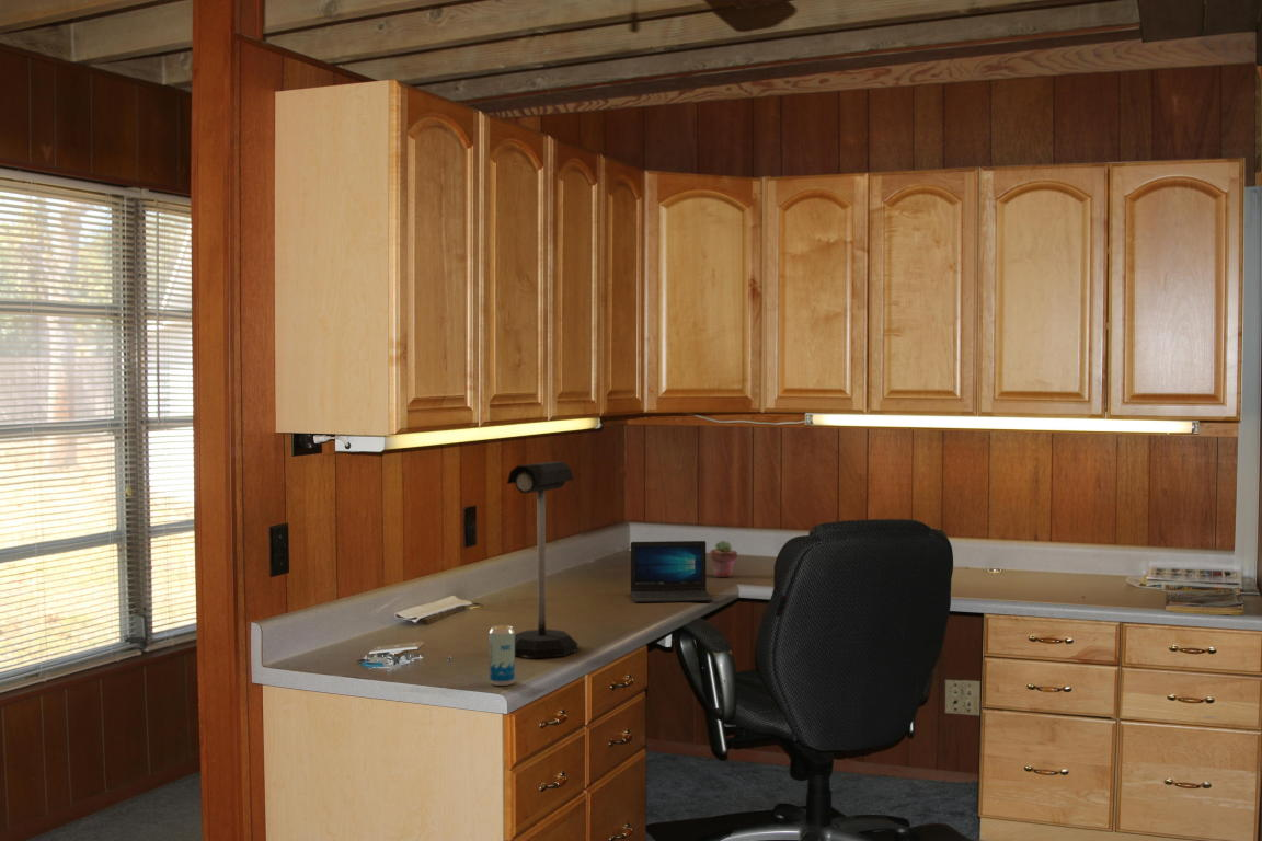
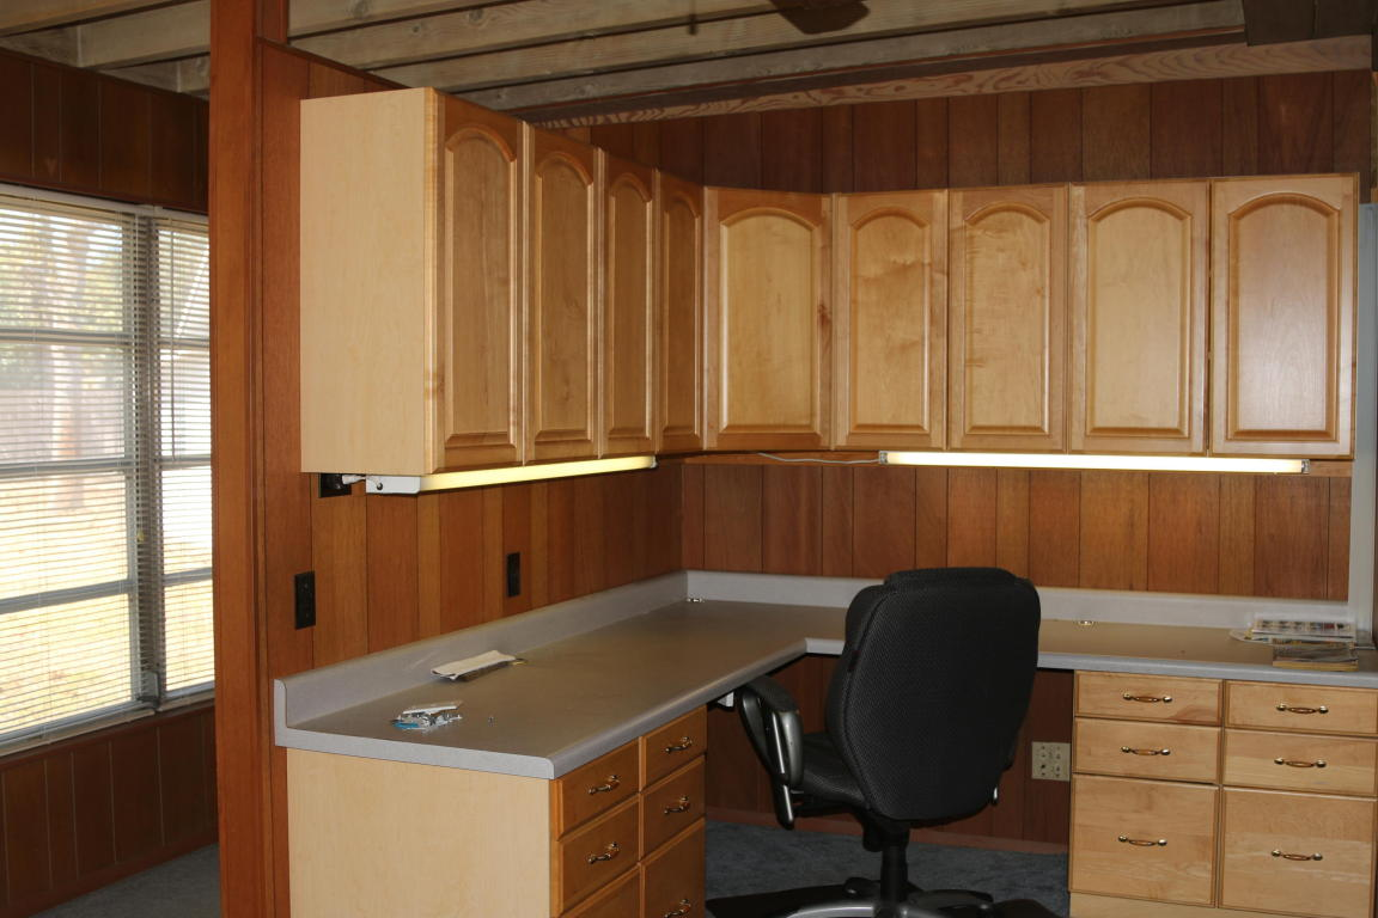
- laptop (670, 571)
- potted succulent (723, 557)
- beverage can (502, 655)
- mailbox (541, 556)
